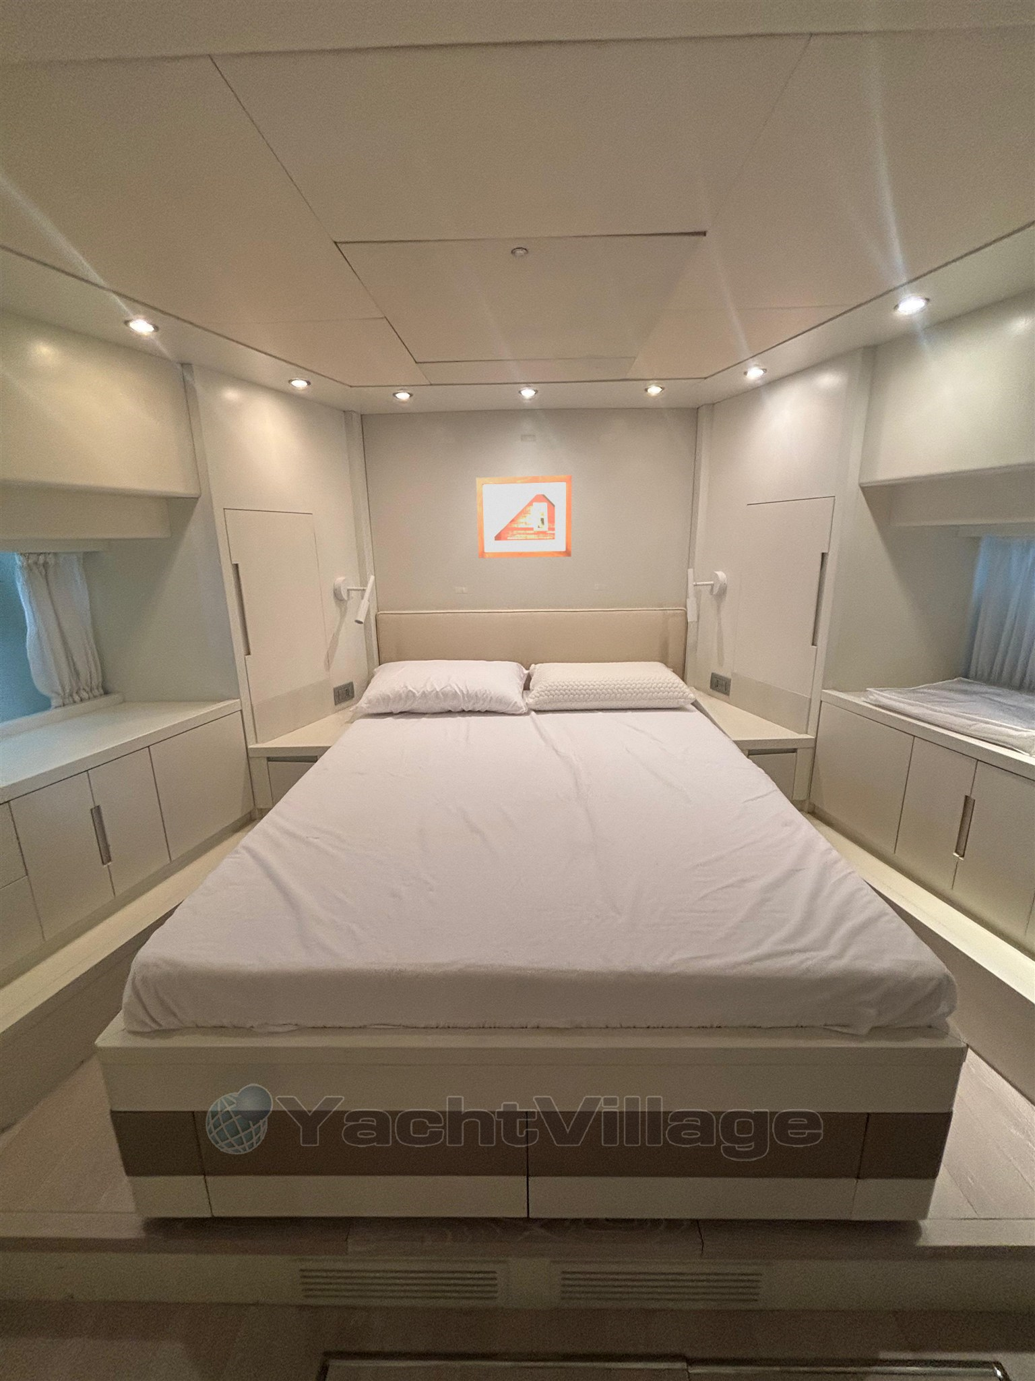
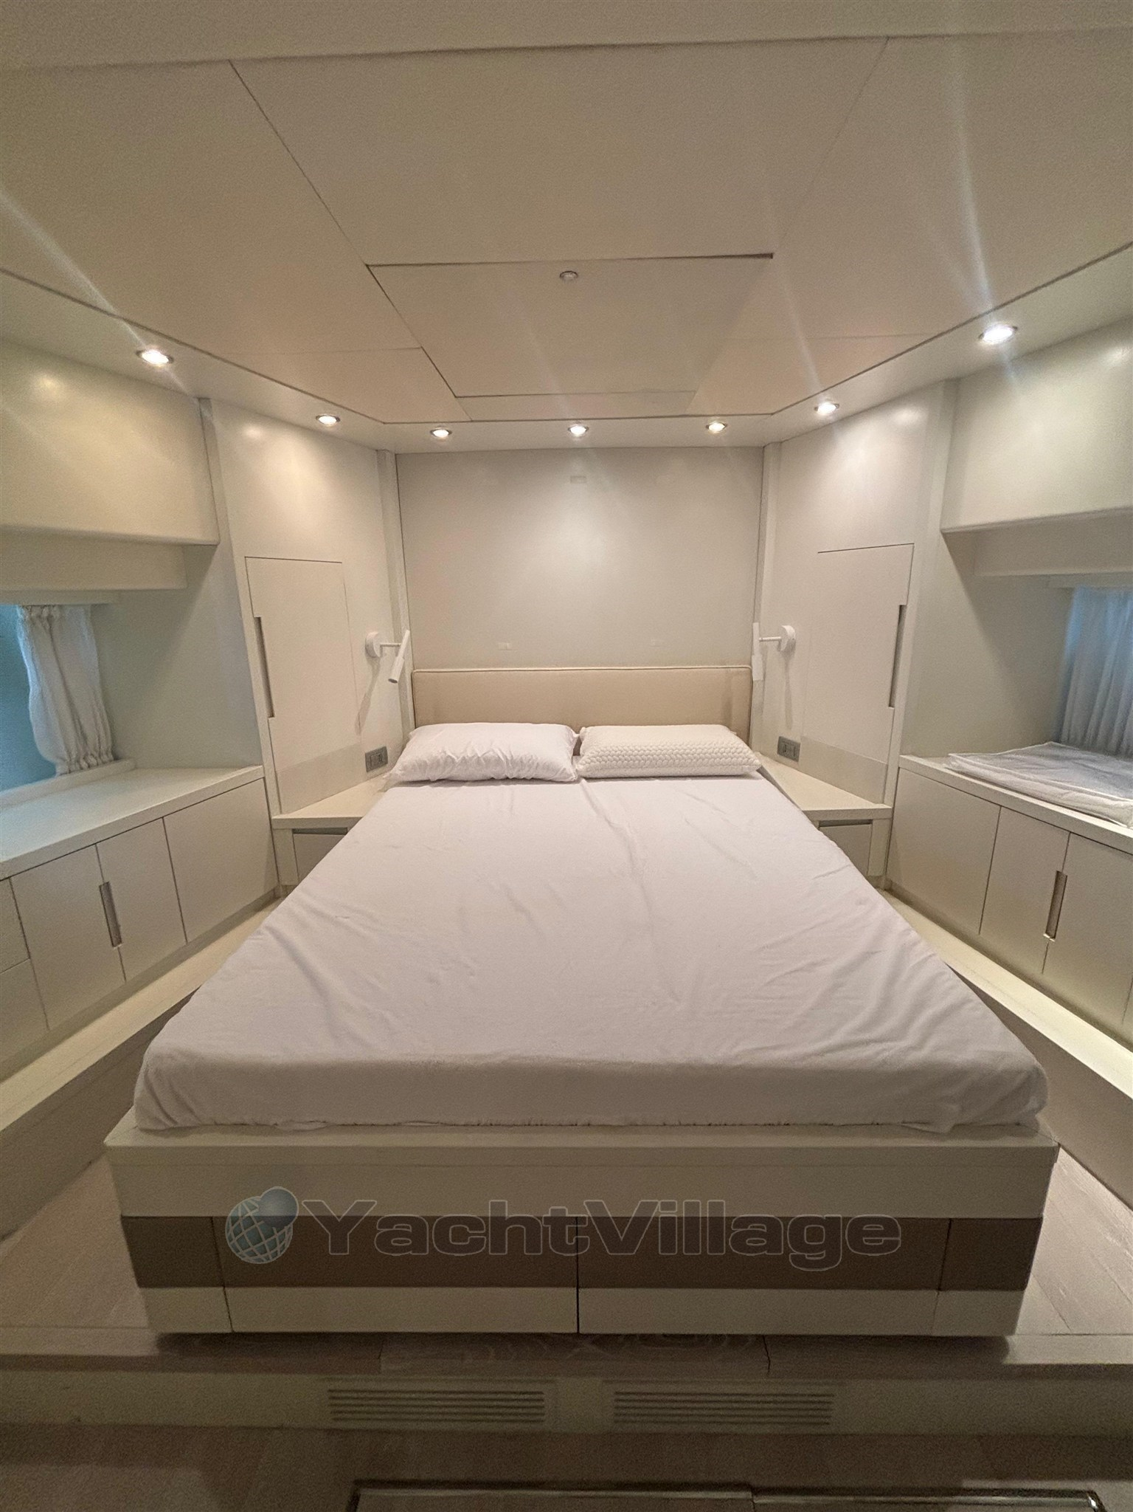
- picture frame (524, 518)
